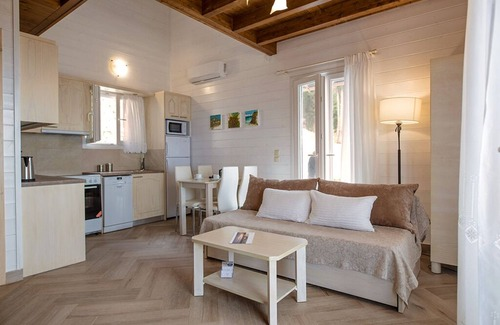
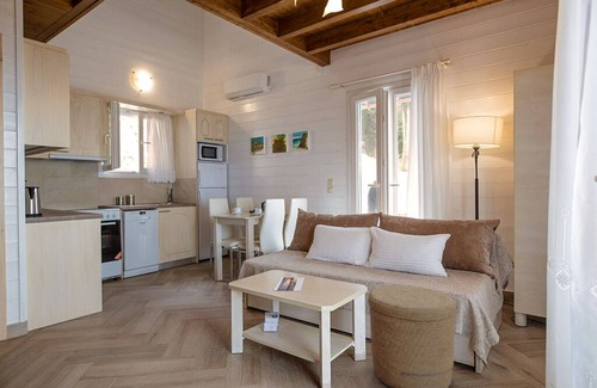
+ basket (410, 334)
